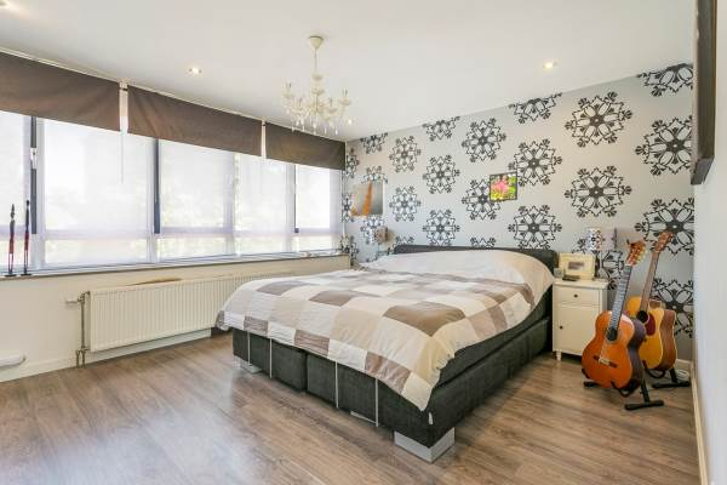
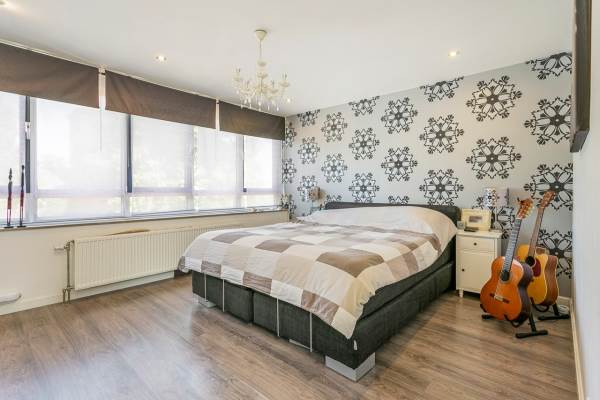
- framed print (503, 187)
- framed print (367, 199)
